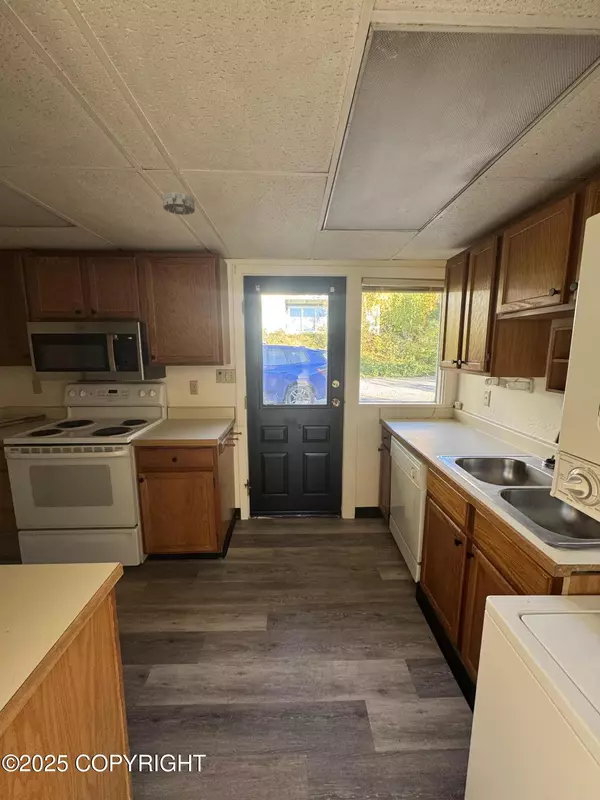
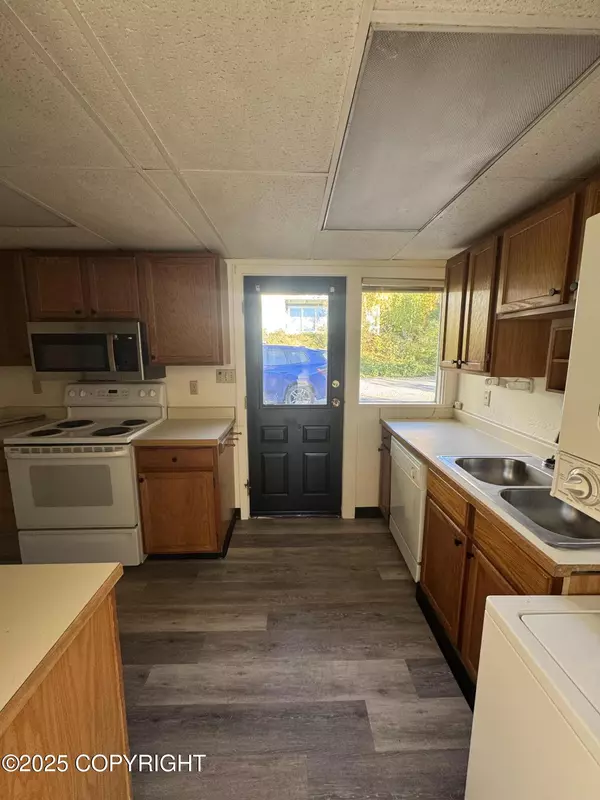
- smoke detector (178, 203)
